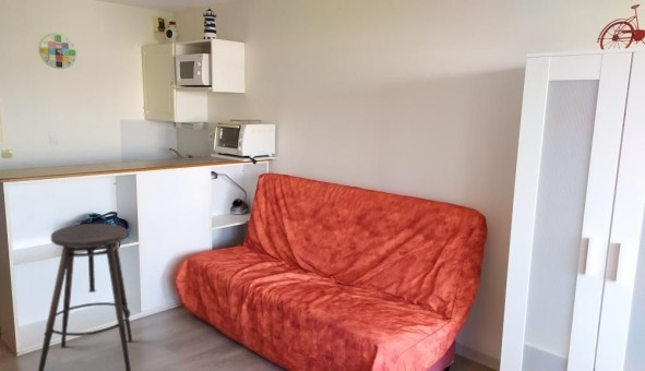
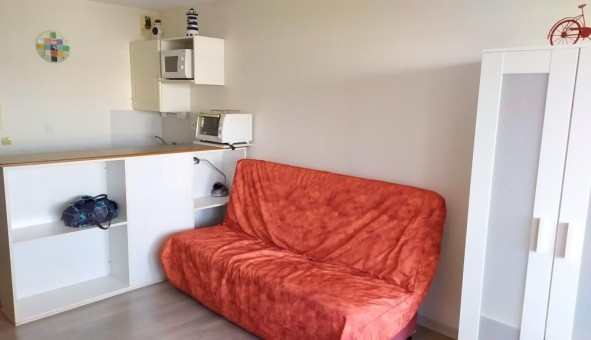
- stool (86, 303)
